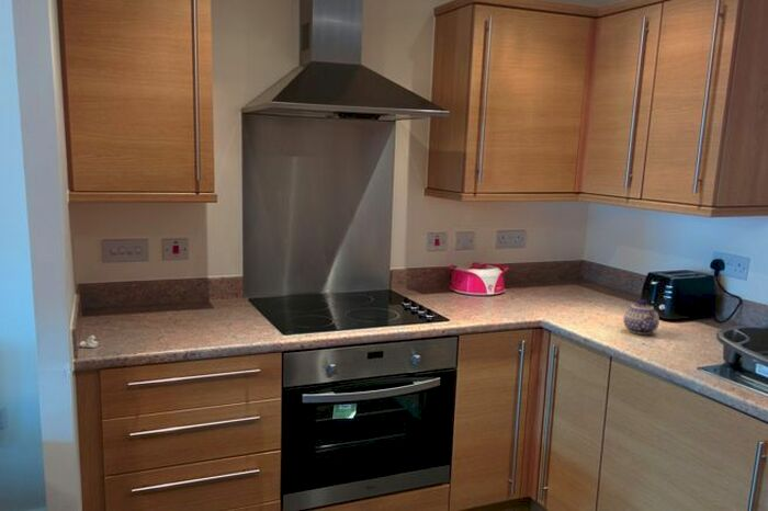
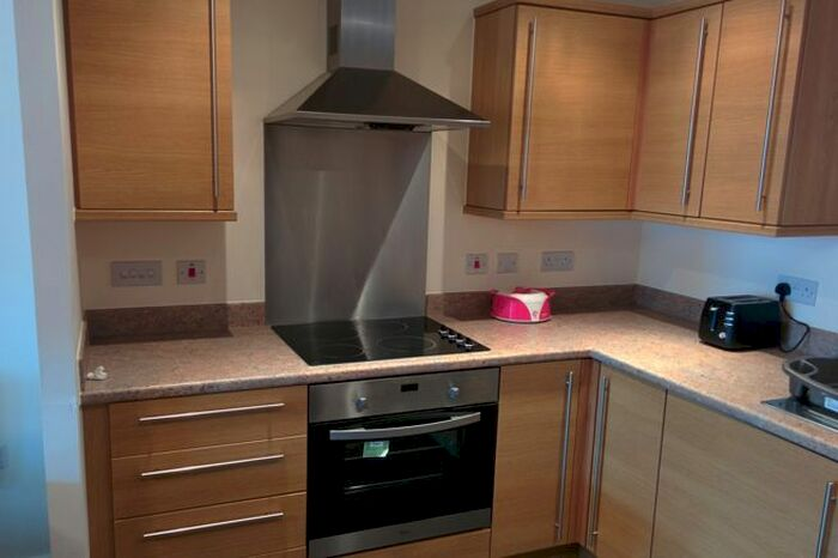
- teapot (642, 316)
